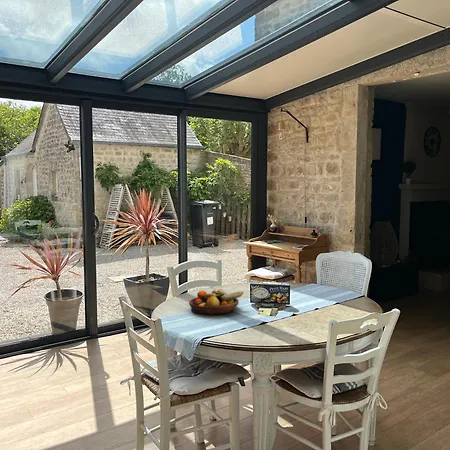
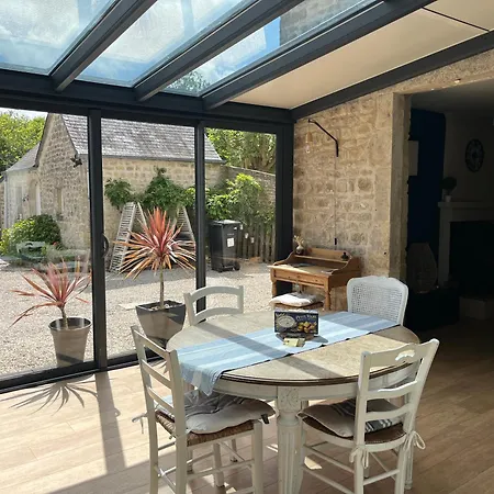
- fruit bowl (214, 298)
